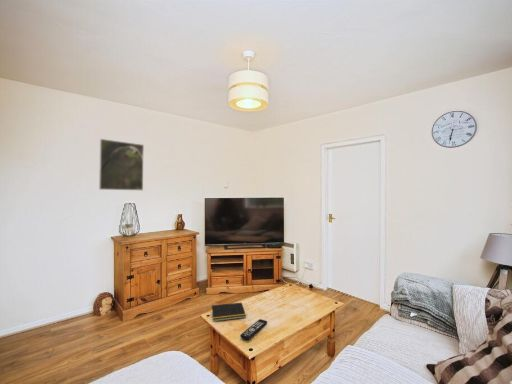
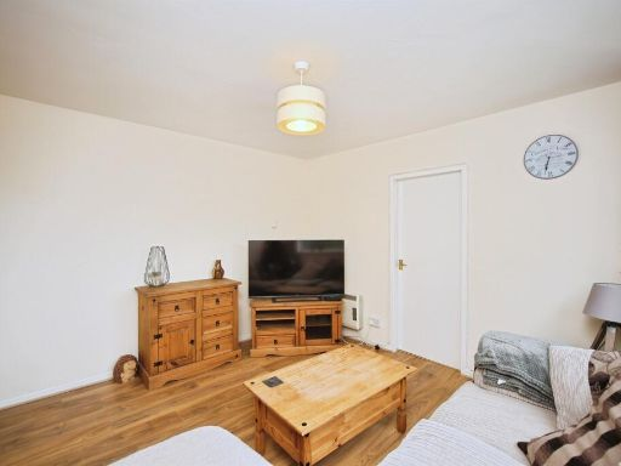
- remote control (254, 329)
- notepad (228, 311)
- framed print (122, 166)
